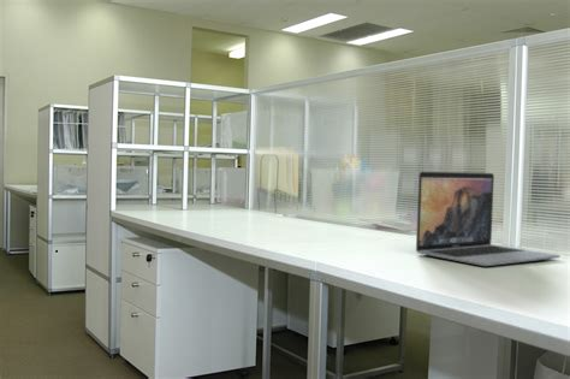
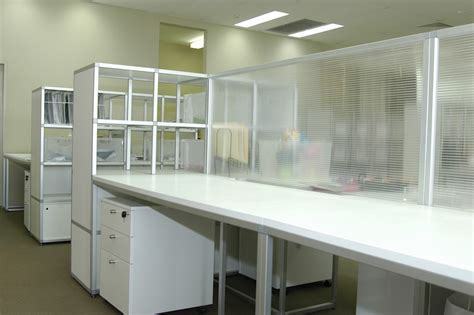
- laptop (488, 214)
